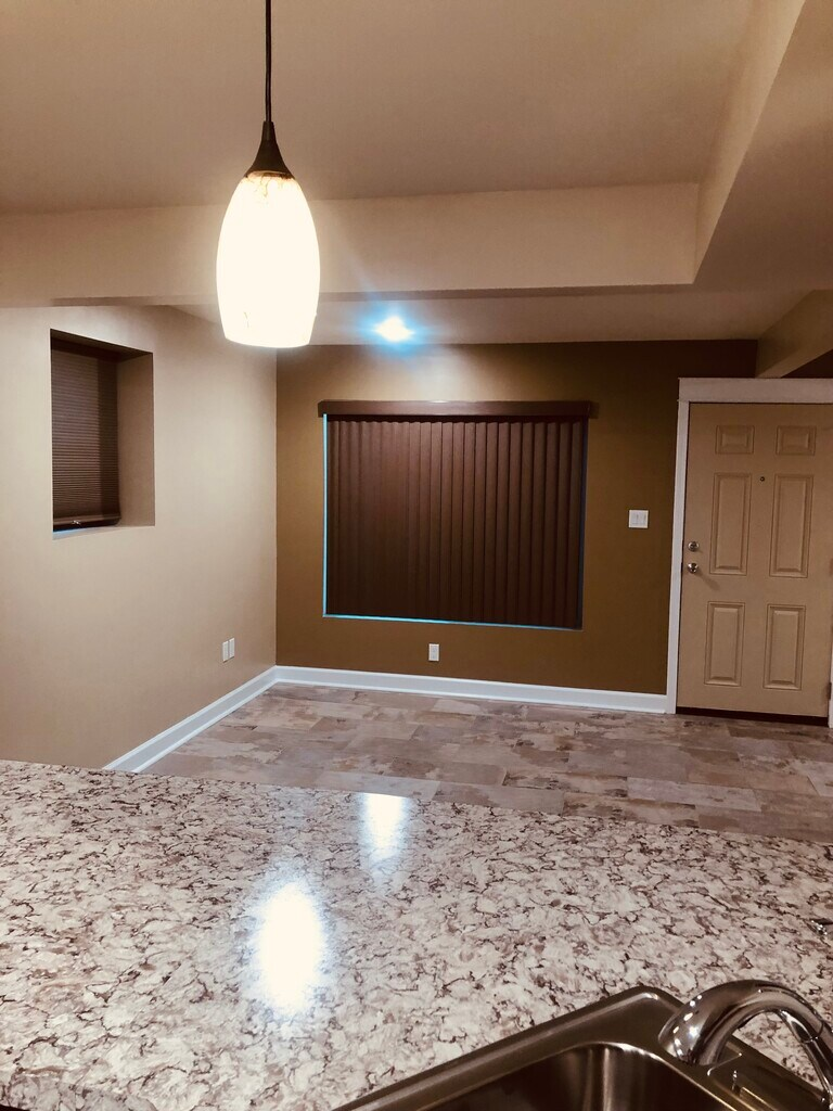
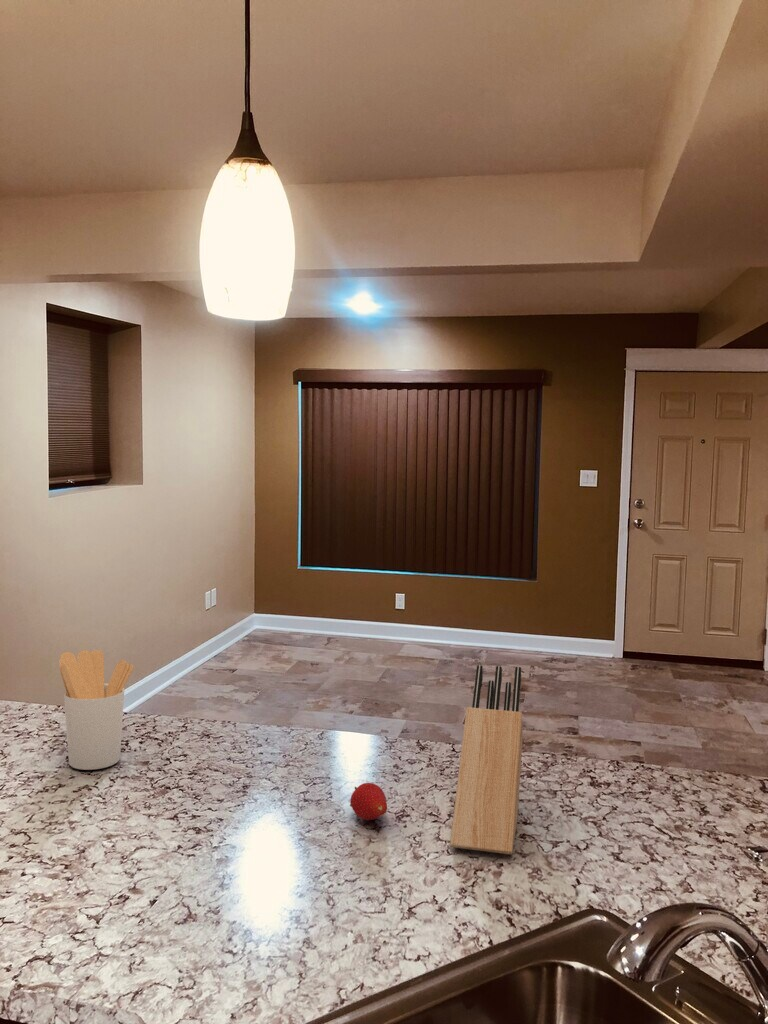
+ knife block (491, 748)
+ utensil holder (90, 705)
+ fruit (369, 803)
